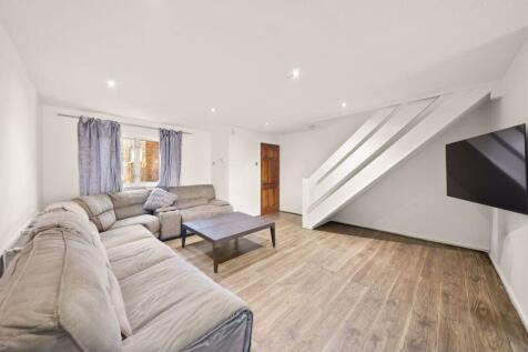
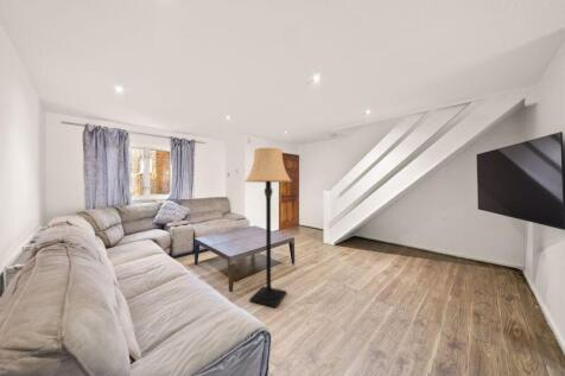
+ lamp (268, 223)
